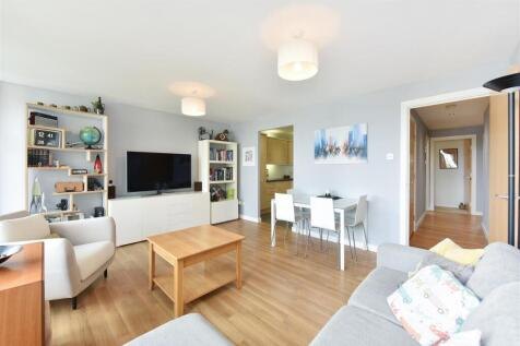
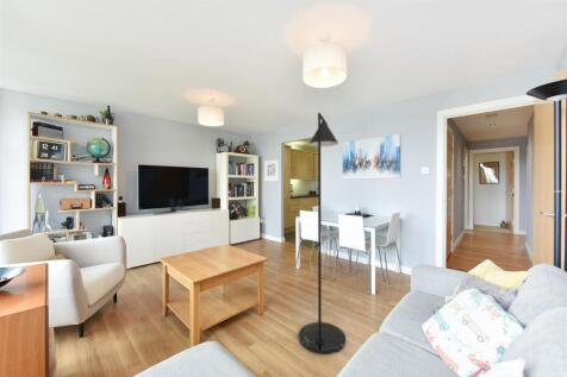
+ floor lamp (319, 227)
